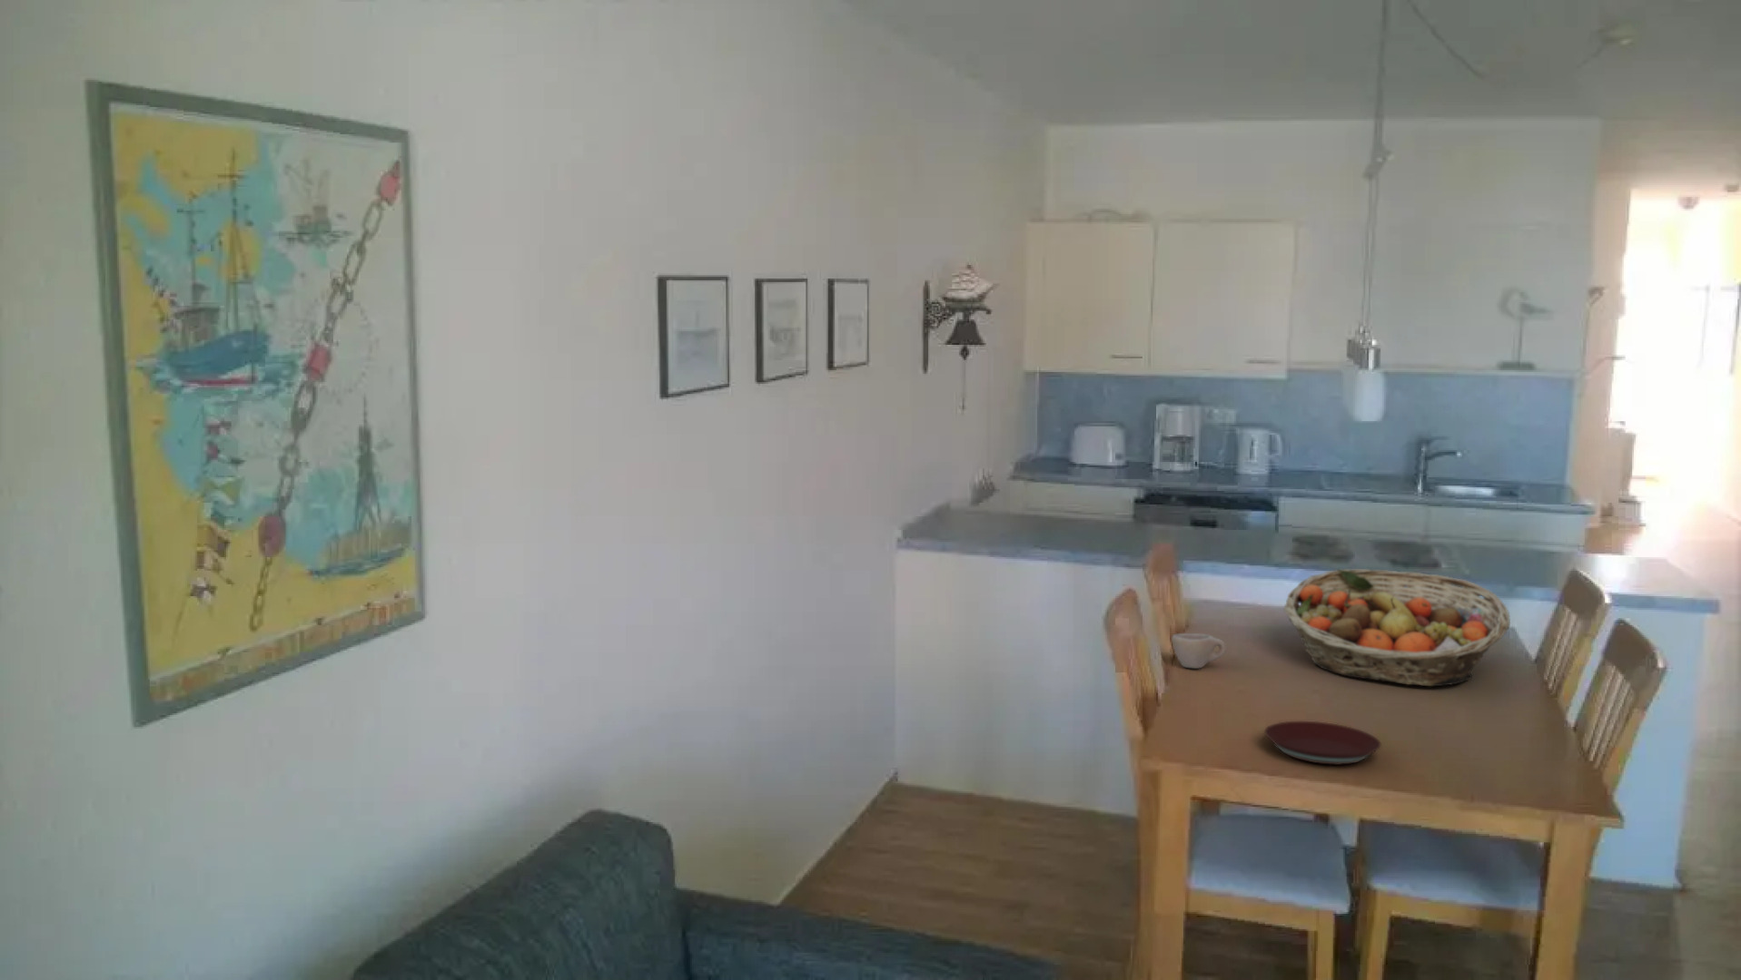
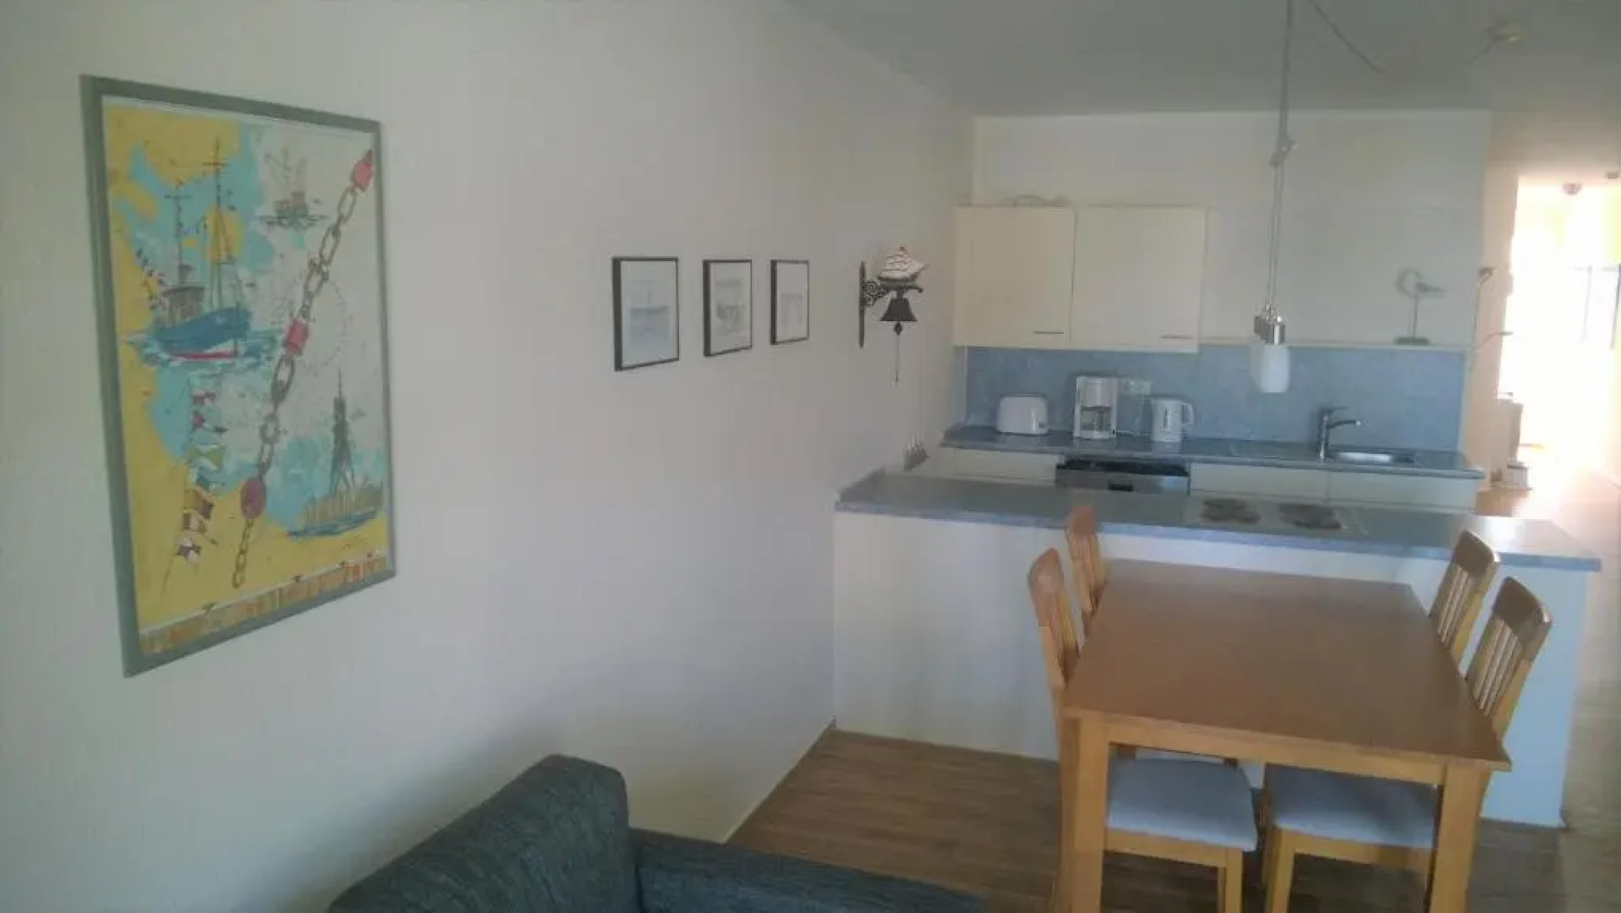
- plate (1321, 745)
- fruit basket (1392, 625)
- cup (1198, 650)
